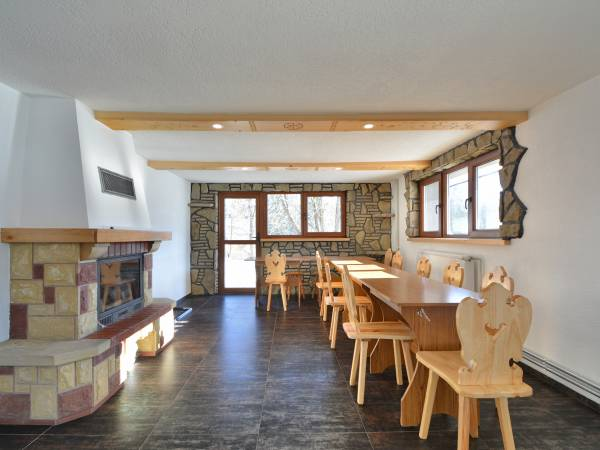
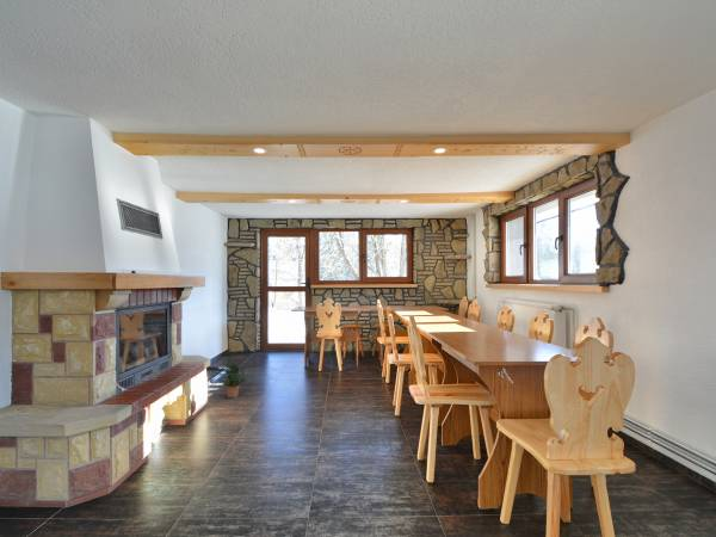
+ potted plant (233, 377)
